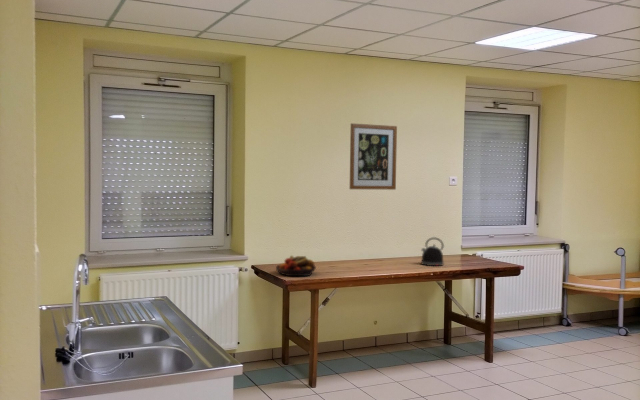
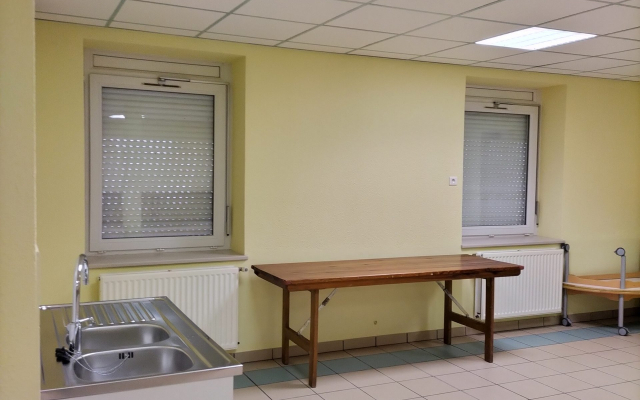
- fruit bowl (295, 264)
- wall art (373, 157)
- kettle (432, 250)
